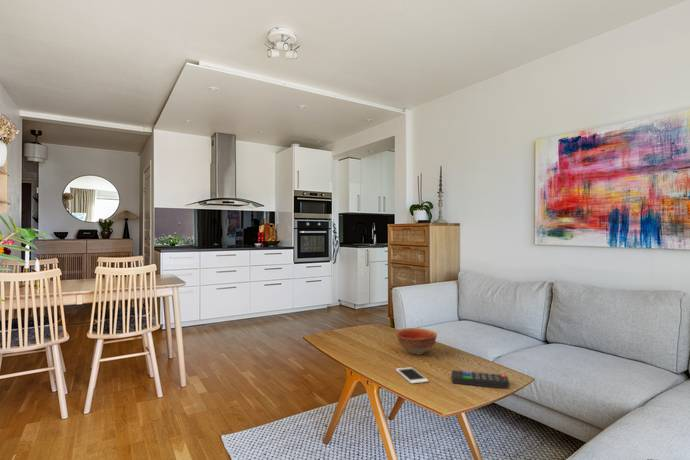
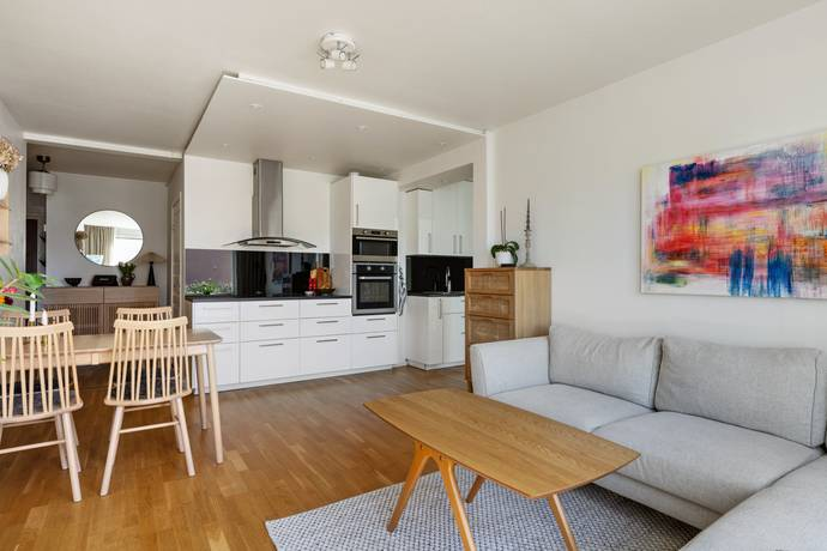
- remote control (479, 378)
- bowl (416, 342)
- cell phone (411, 375)
